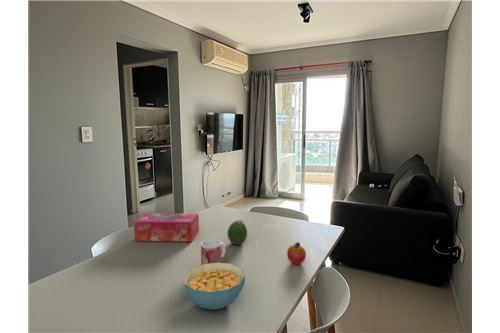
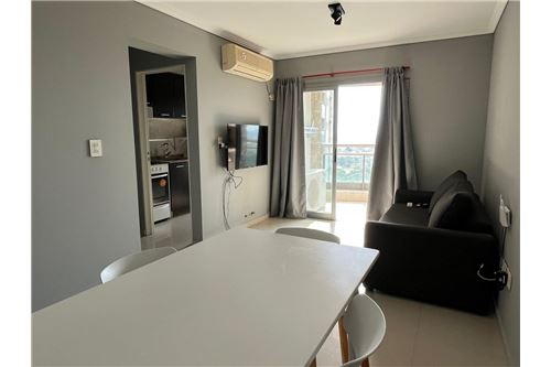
- fruit (237, 232)
- cereal bowl (215, 289)
- mug (215, 253)
- tissue box (168, 226)
- fruit (296, 251)
